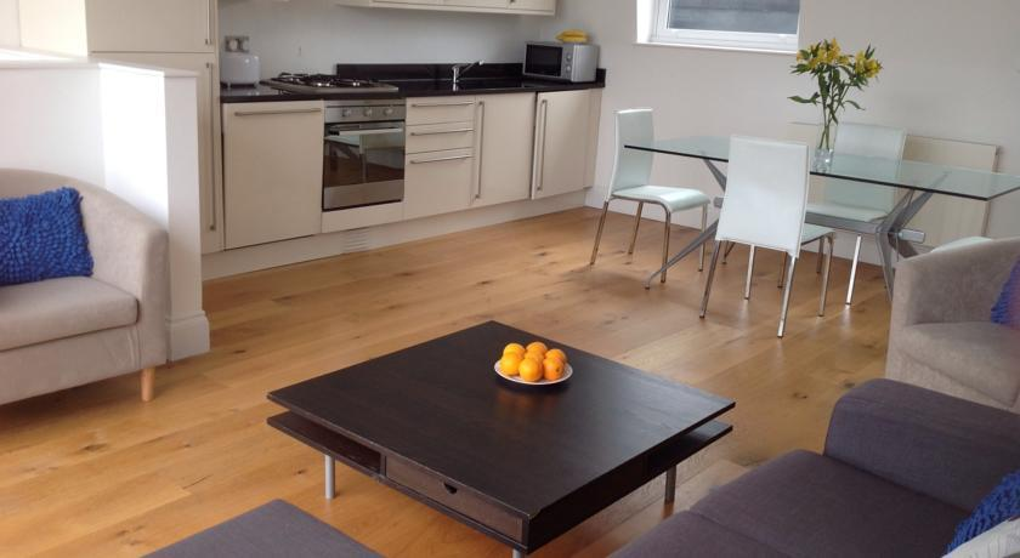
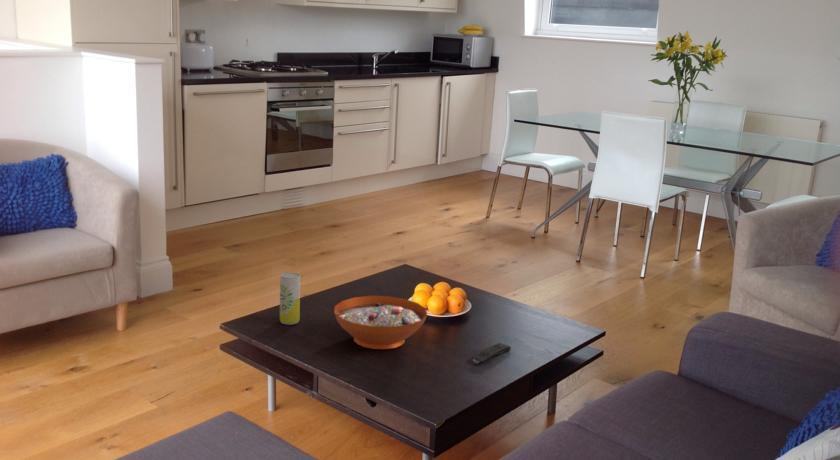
+ remote control (490, 353)
+ beverage can (289, 298)
+ decorative bowl (380, 324)
